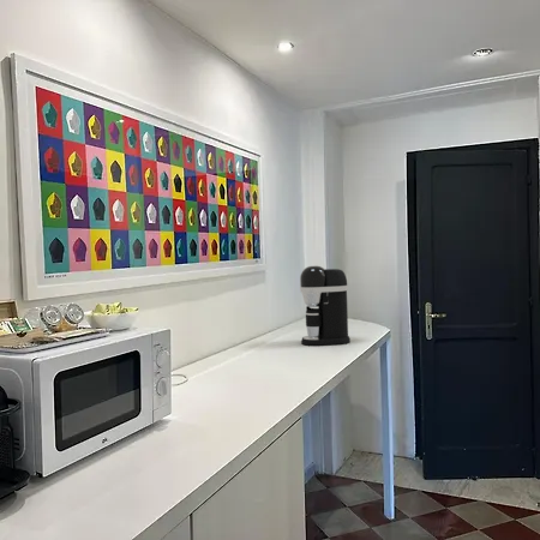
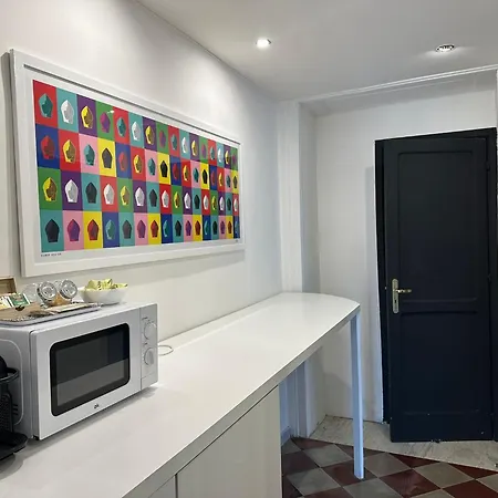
- coffee maker (324, 304)
